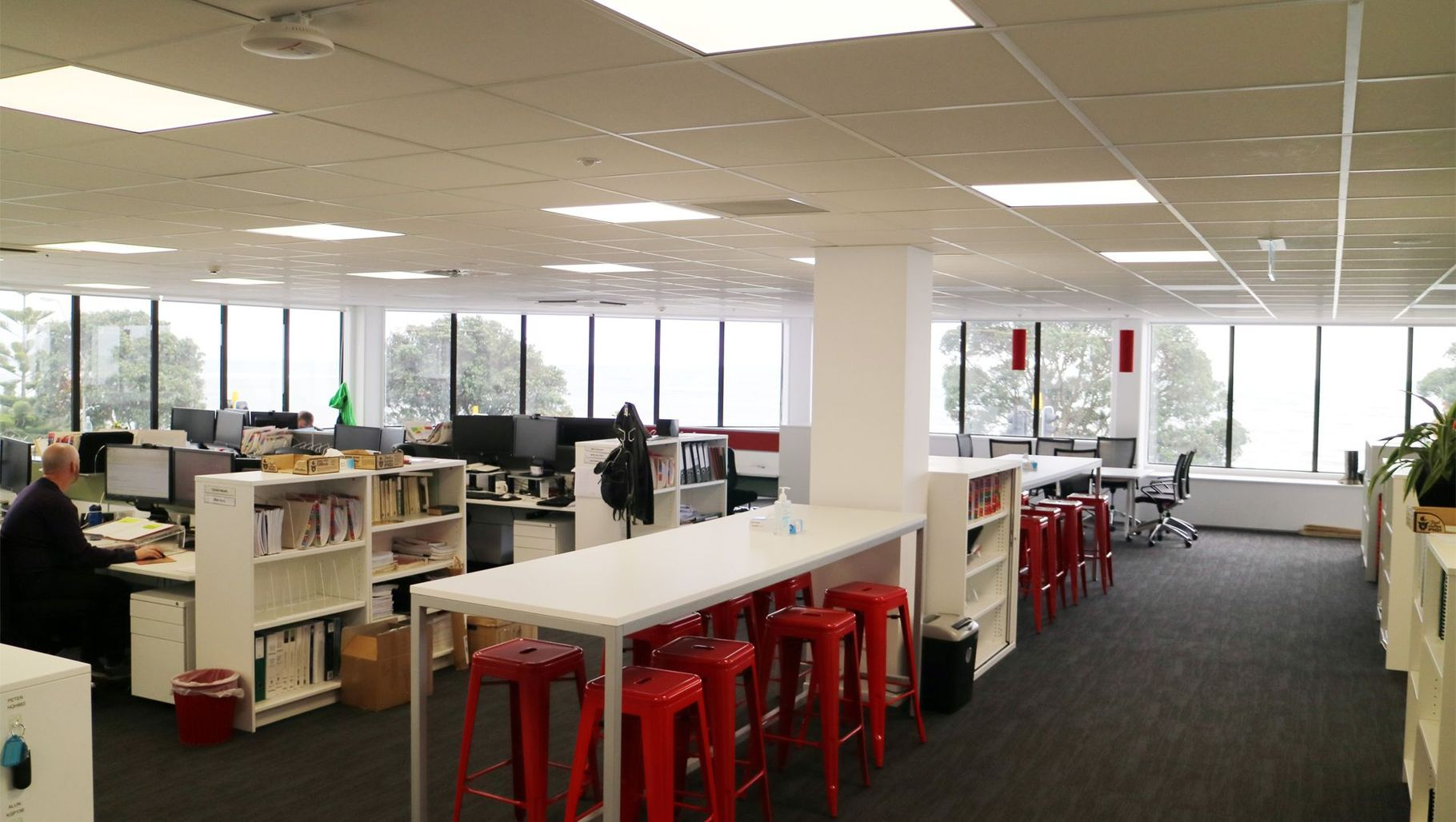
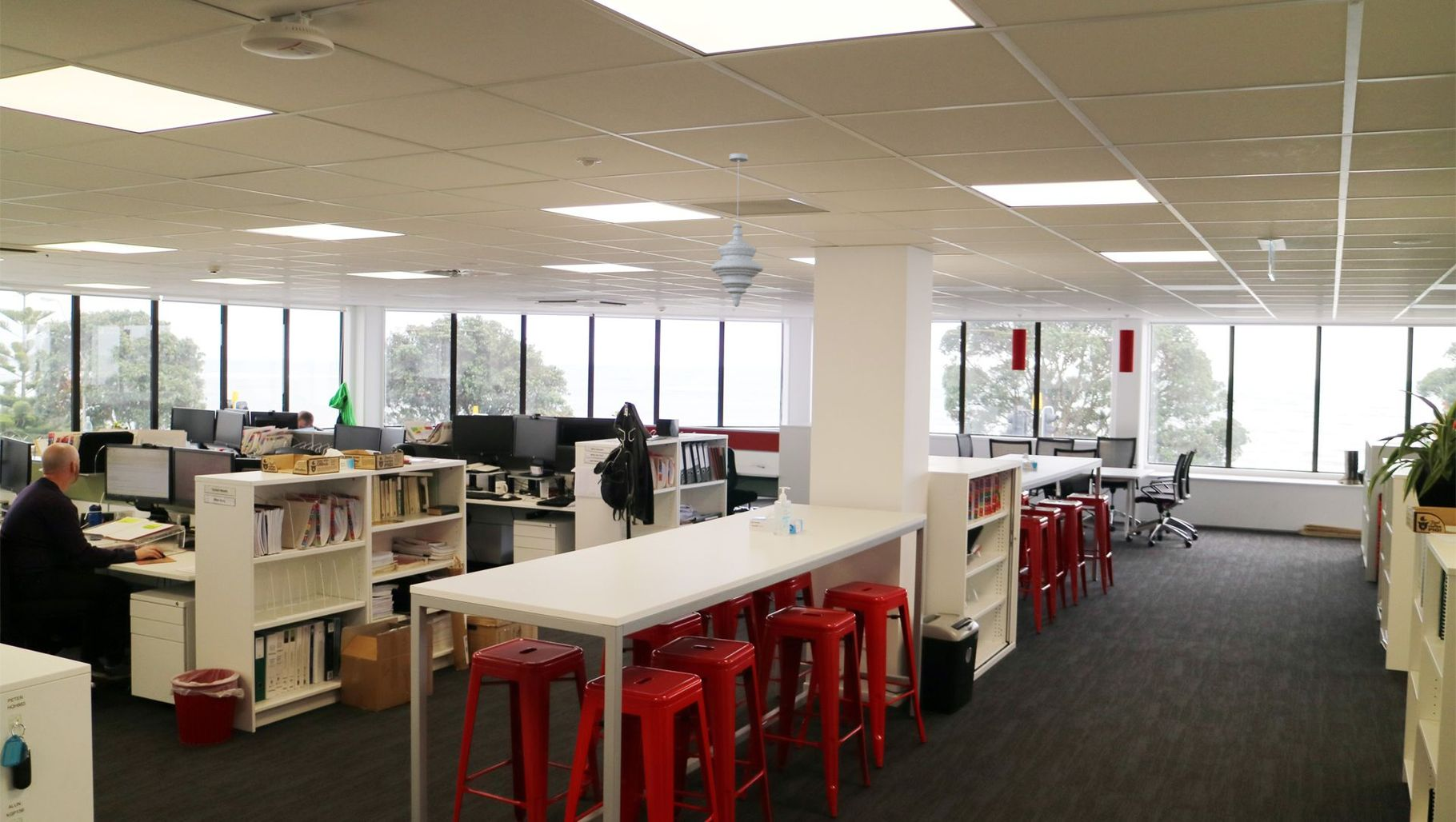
+ pendant light (737, 231)
